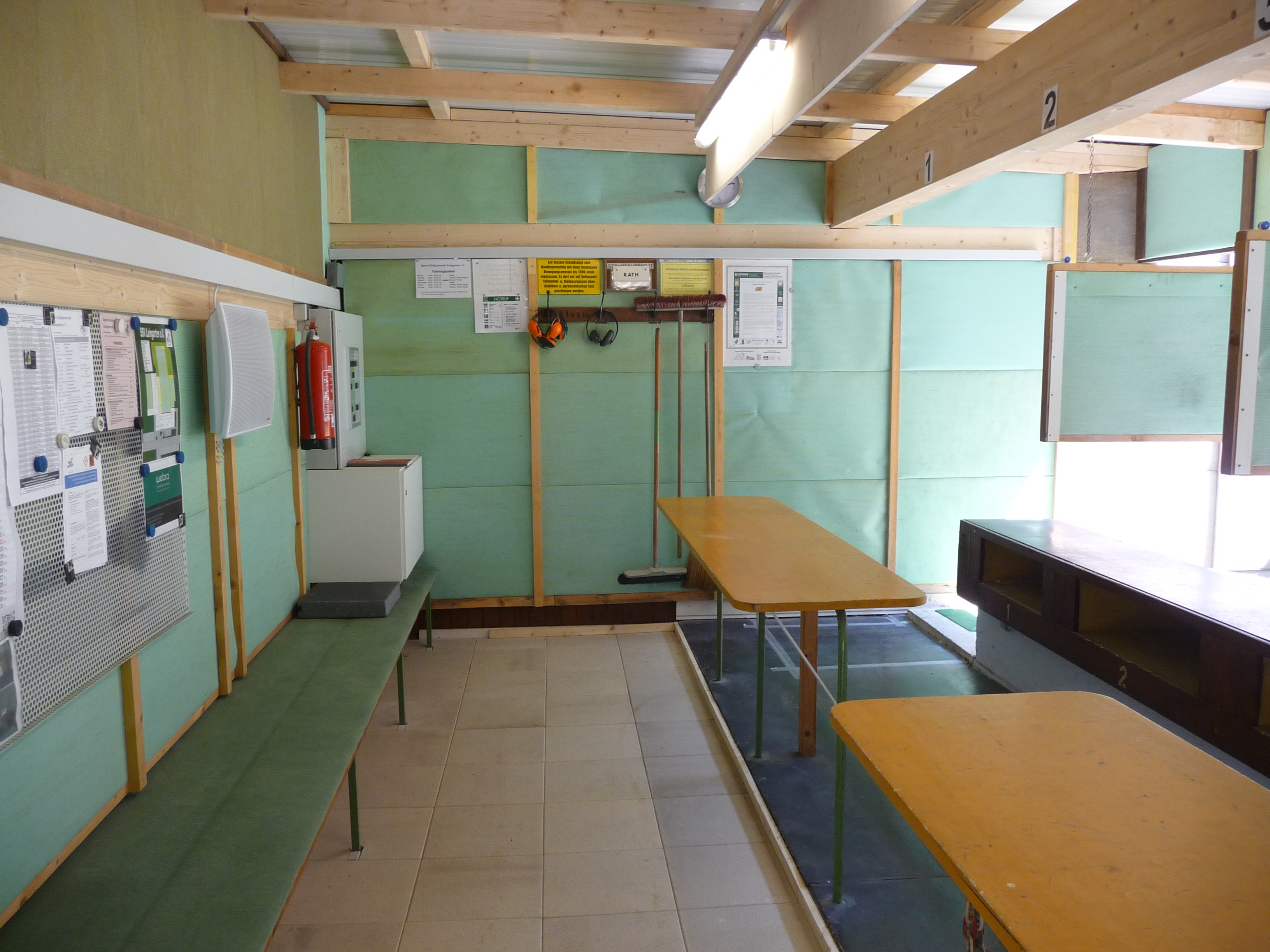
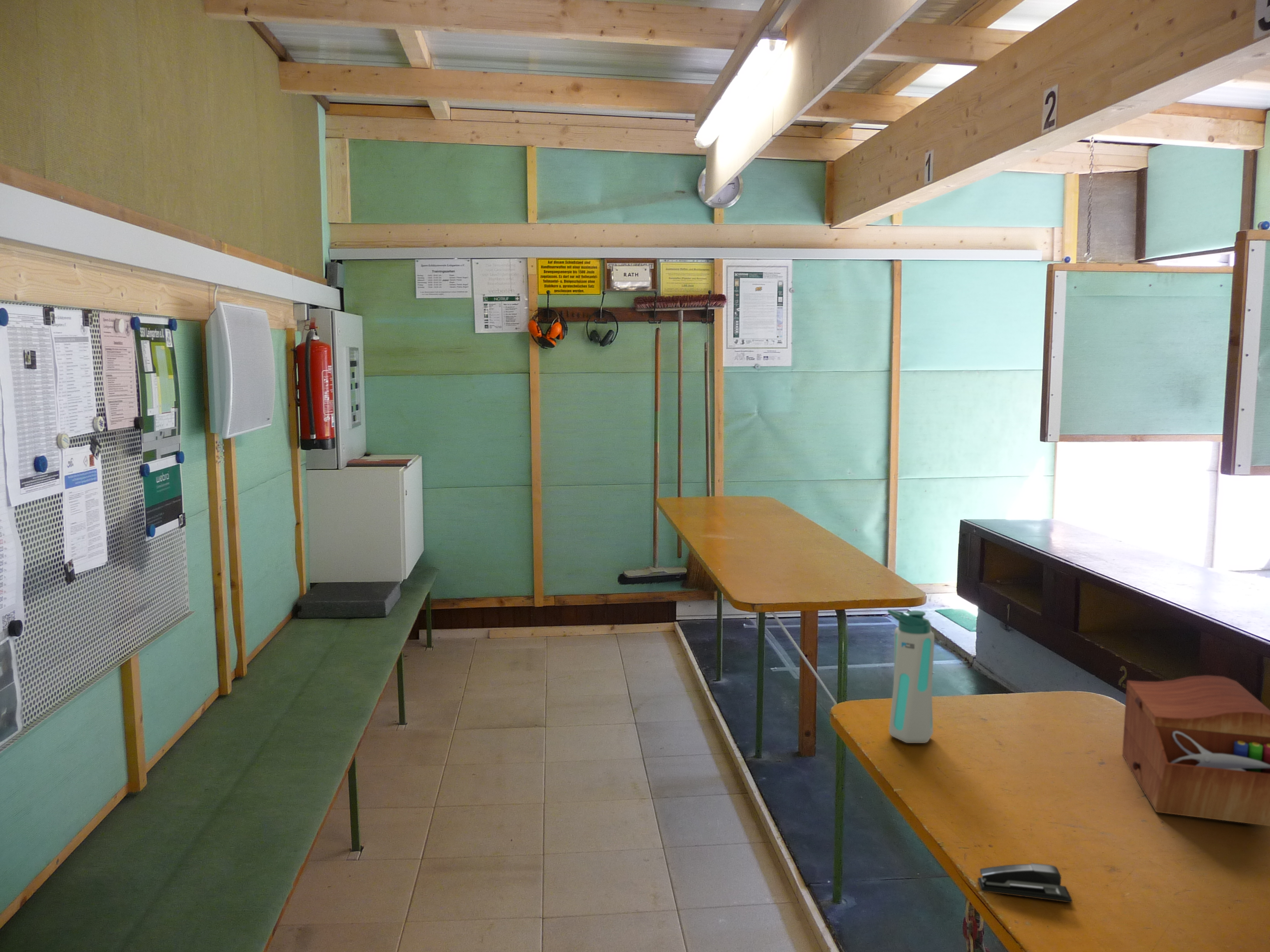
+ sewing box (1198, 745)
+ stapler (1024, 878)
+ water bottle (910, 674)
